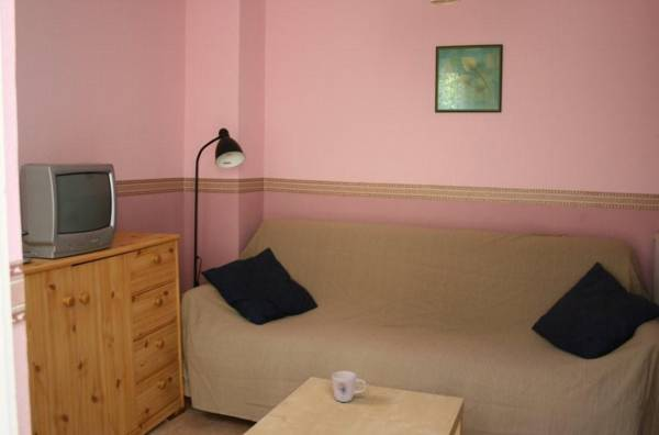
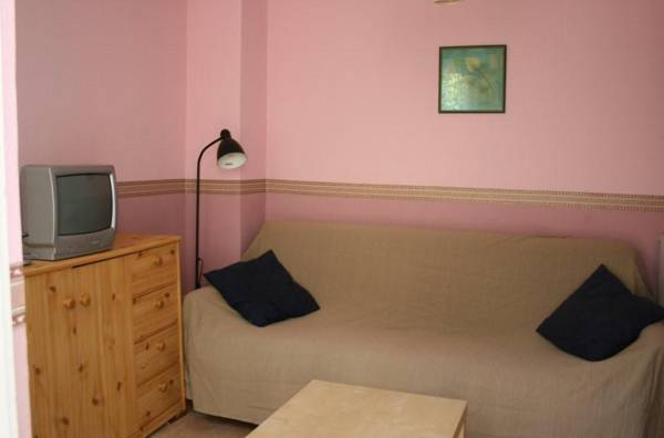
- mug (348, 387)
